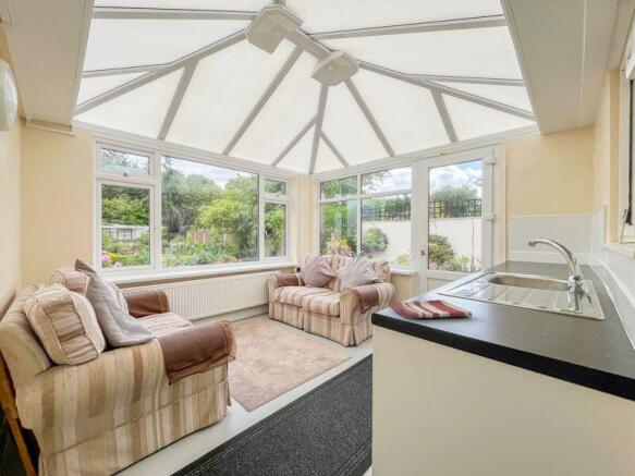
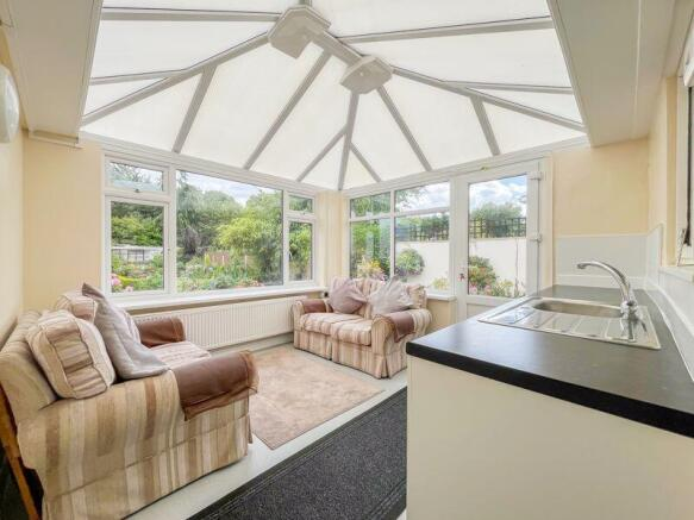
- dish towel (427, 308)
